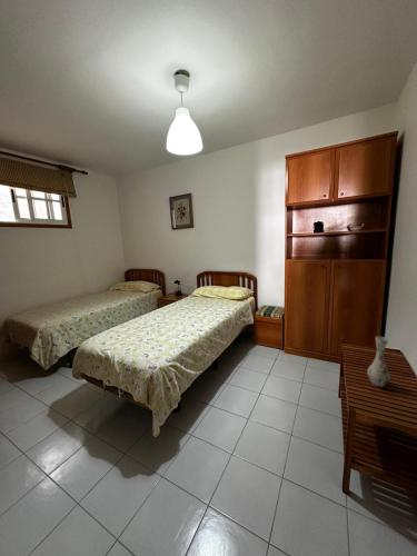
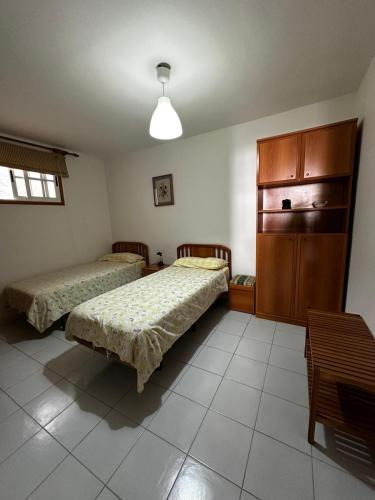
- vase (379, 360)
